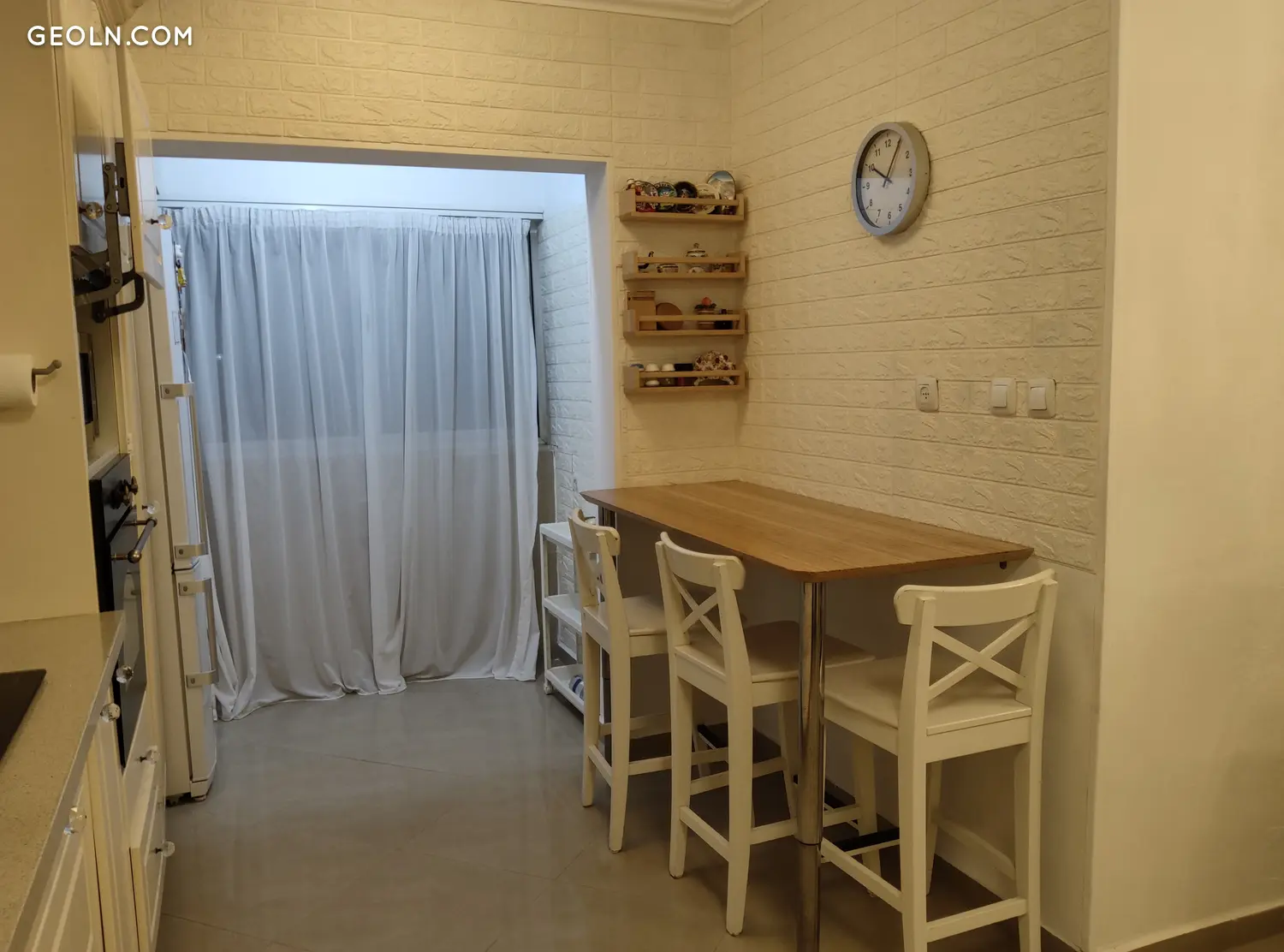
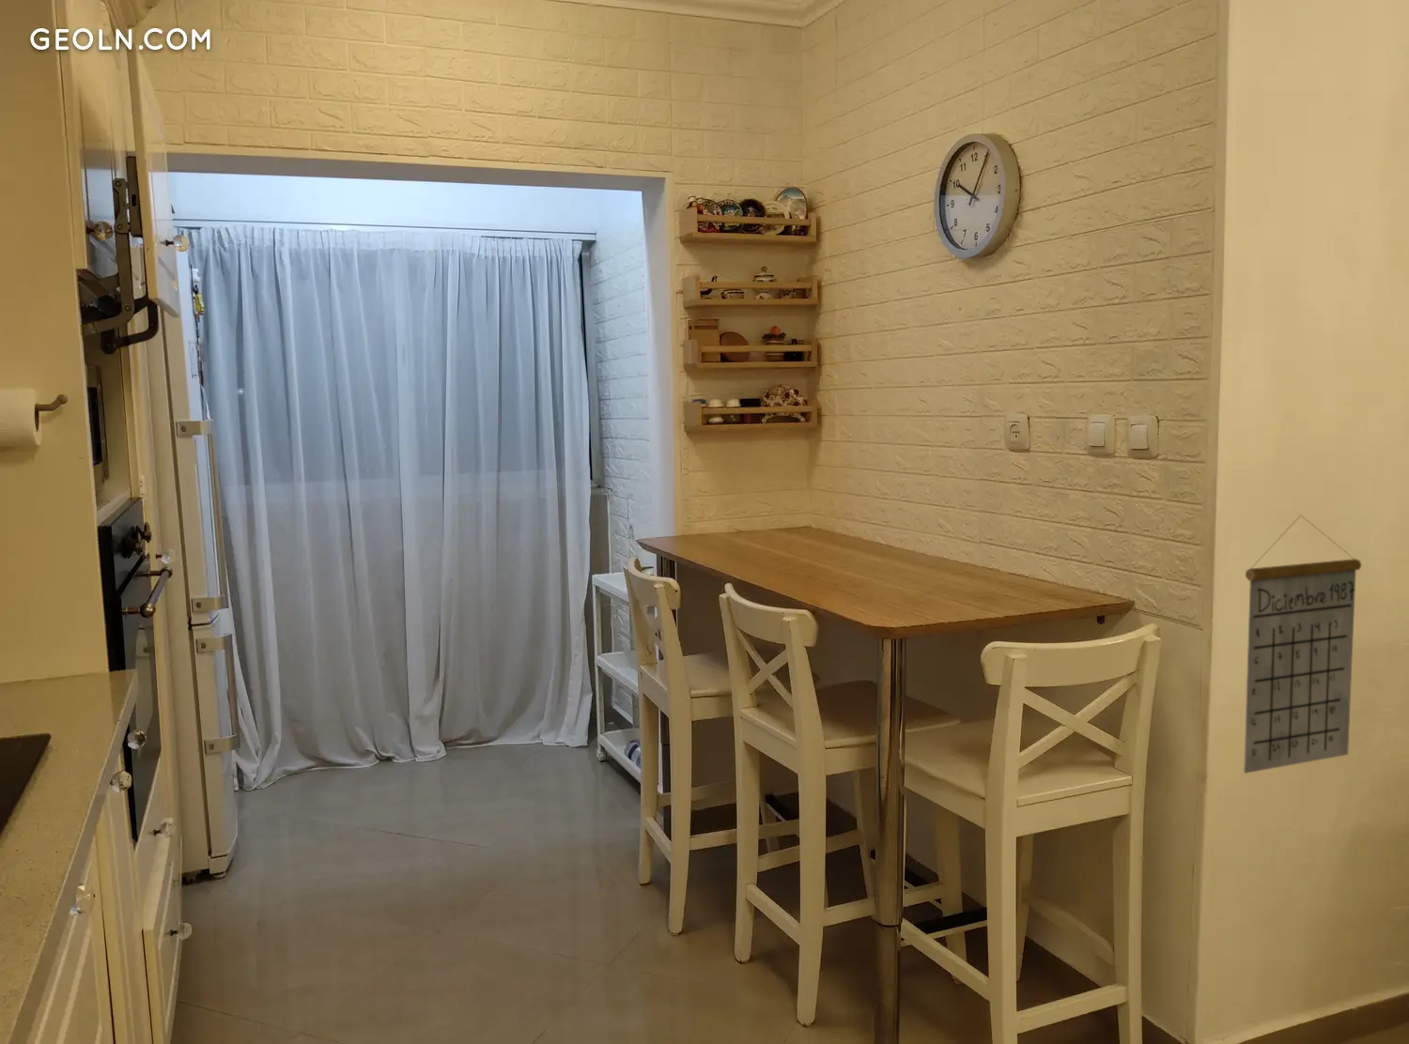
+ calendar (1301, 640)
